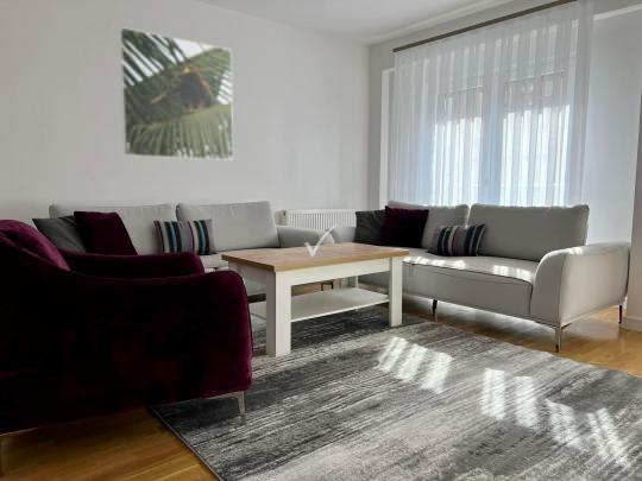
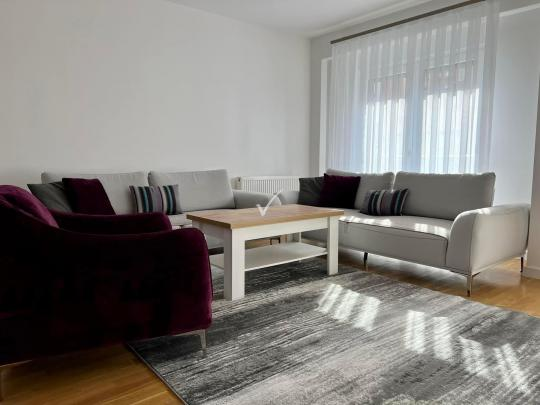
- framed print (181, 99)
